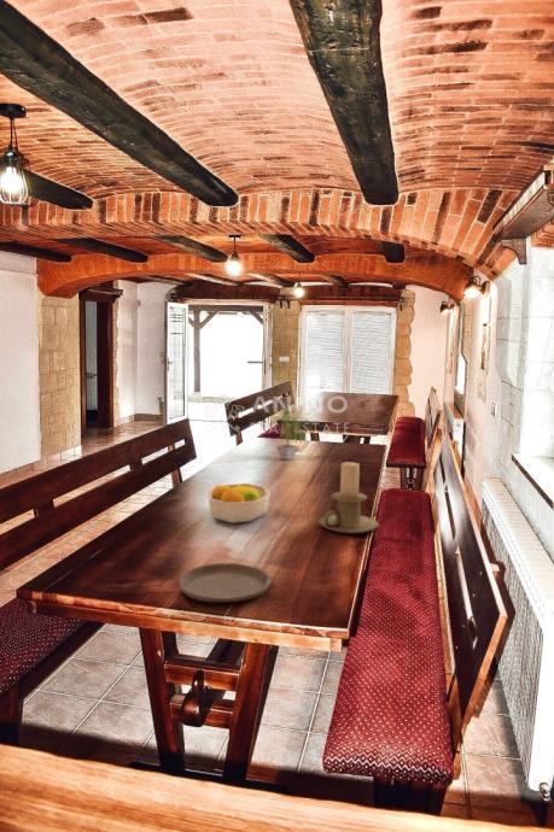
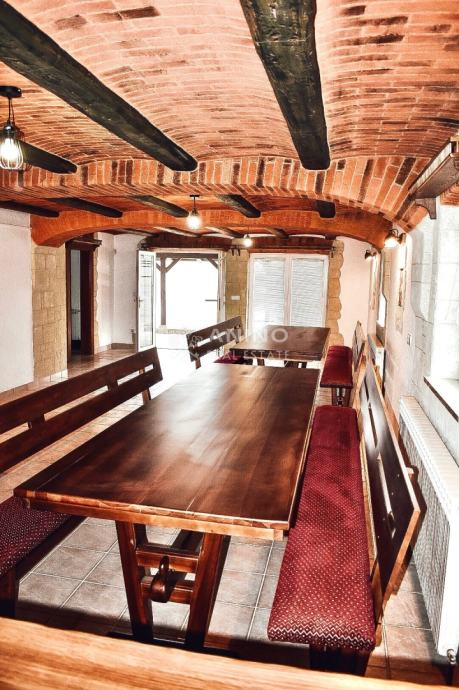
- candle holder (349, 494)
- fruit bowl (238, 498)
- potted plant (292, 429)
- plate (224, 582)
